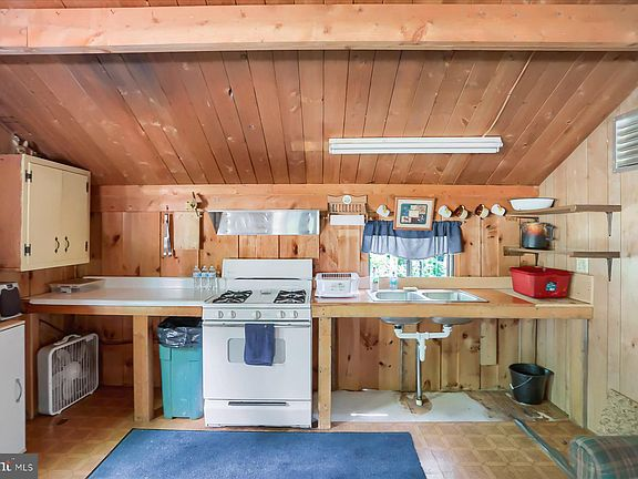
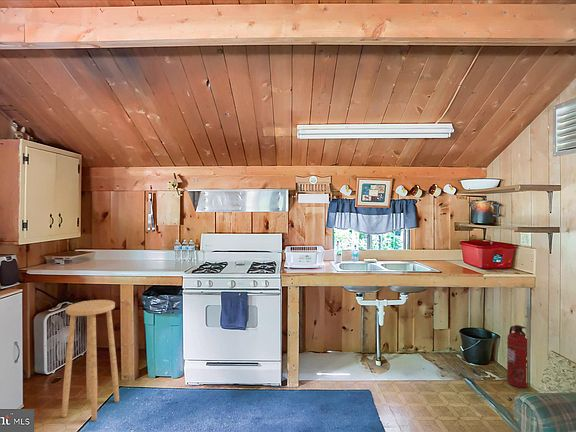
+ fire extinguisher (517, 353)
+ stool (91, 356)
